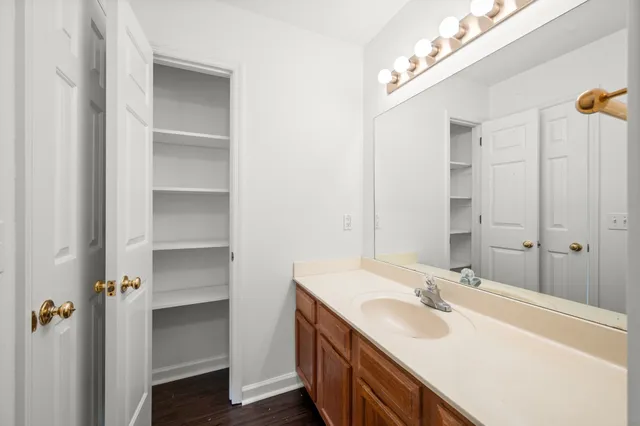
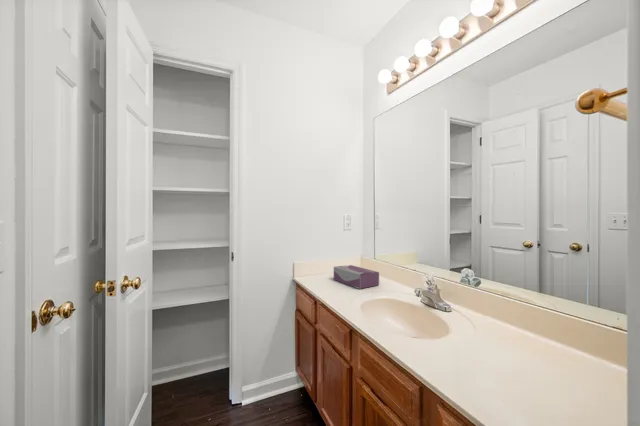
+ tissue box (355, 275)
